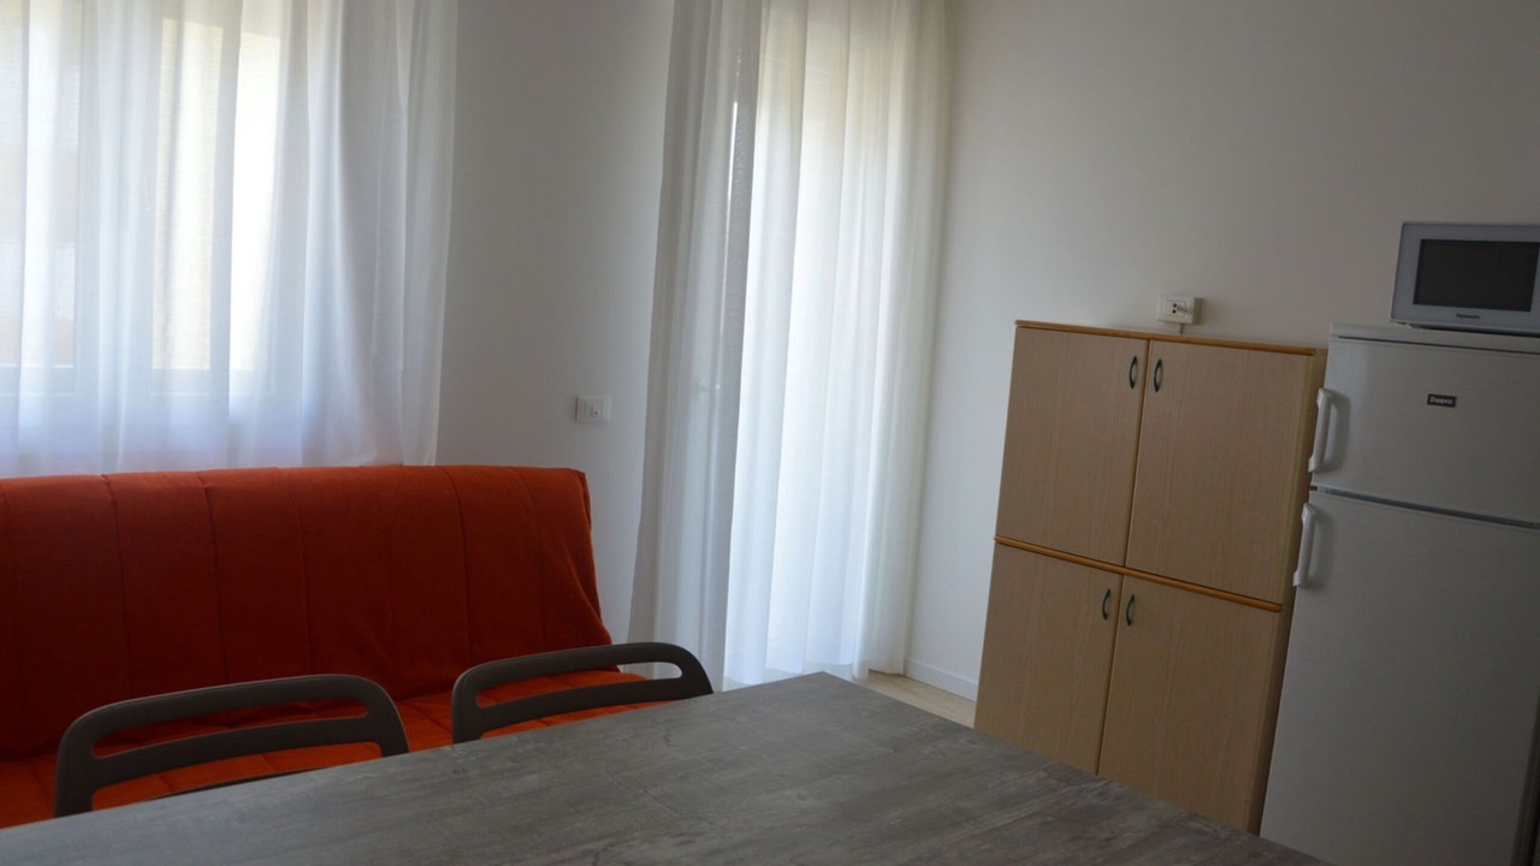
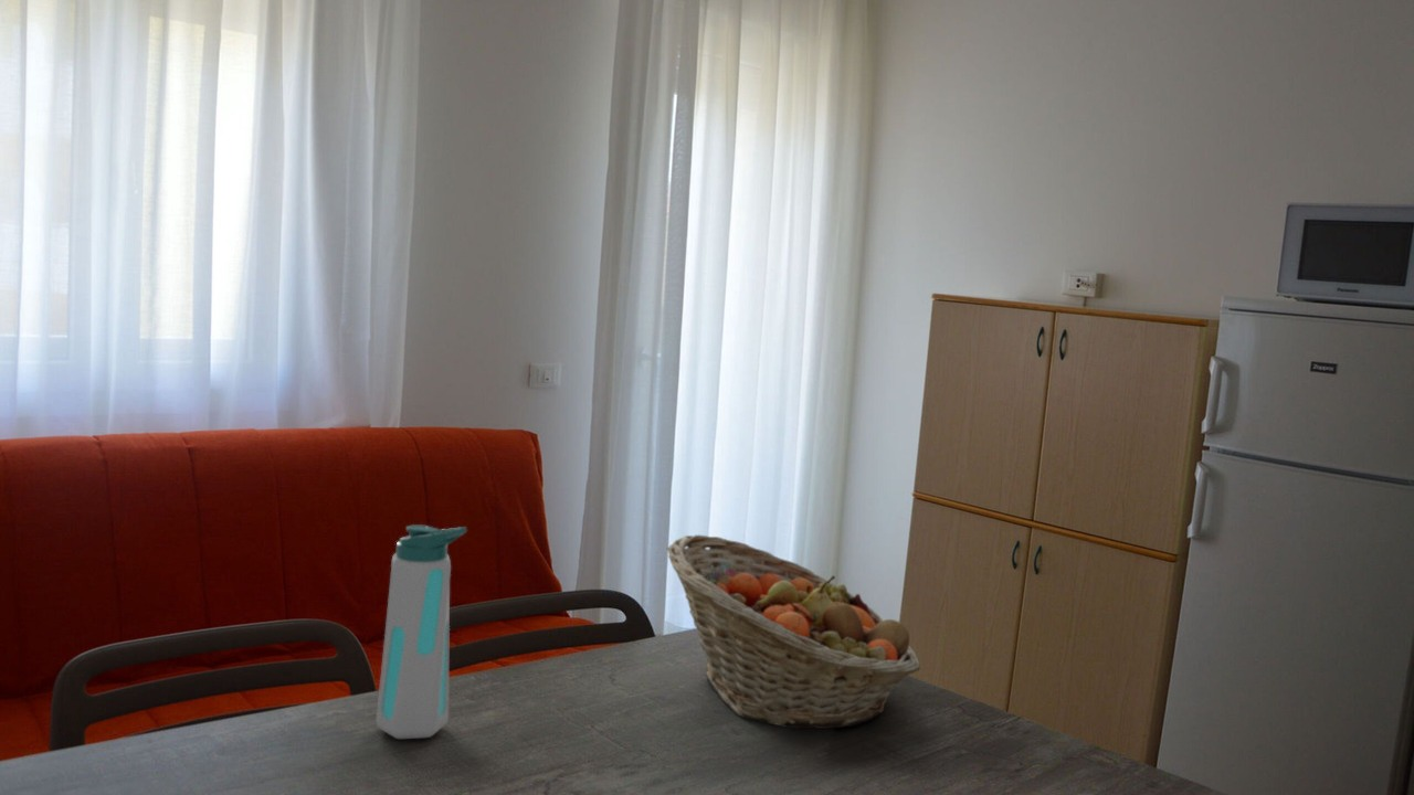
+ fruit basket (788, 622)
+ water bottle (422, 627)
